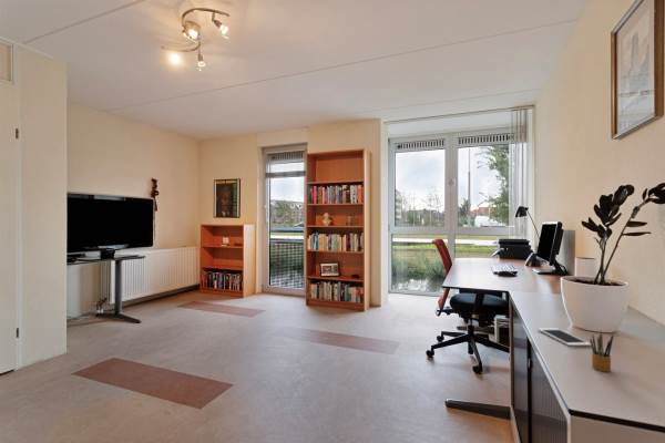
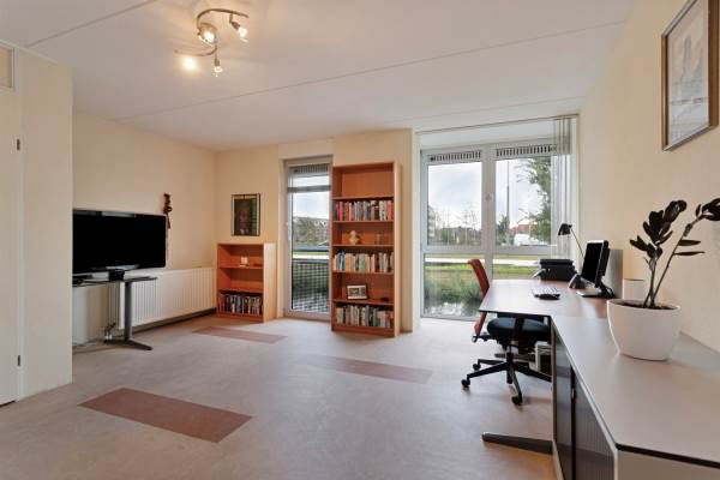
- pencil box (602, 351)
- cell phone (562, 336)
